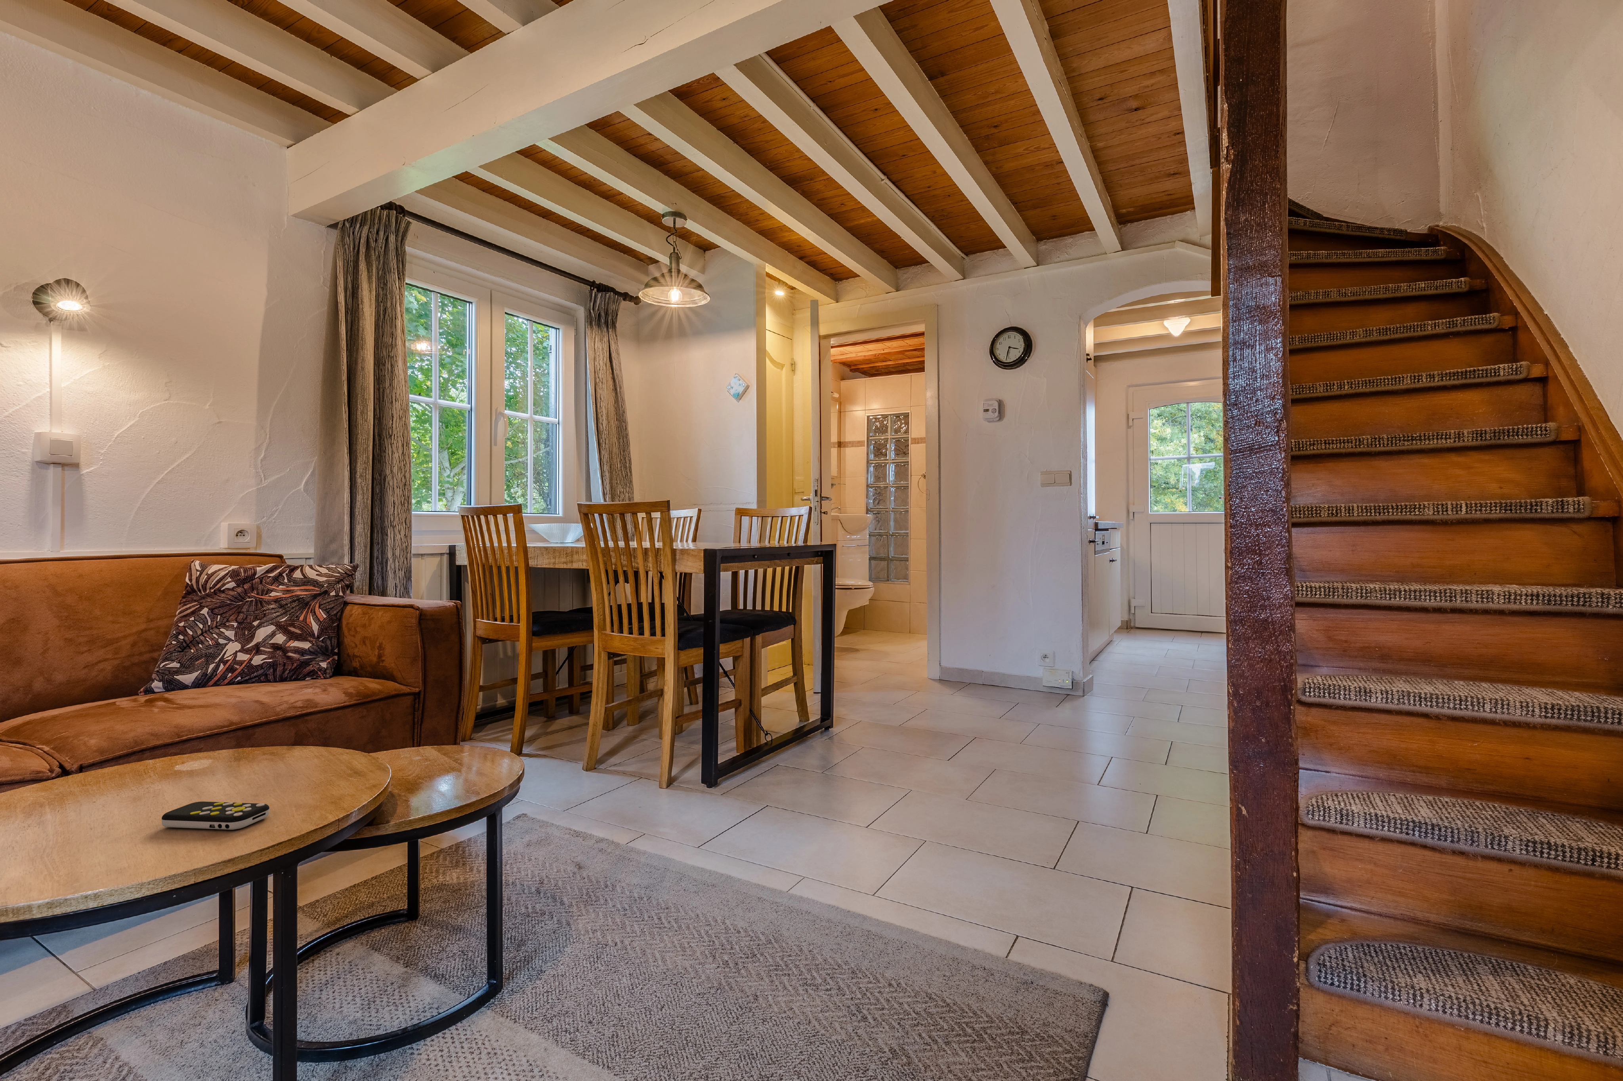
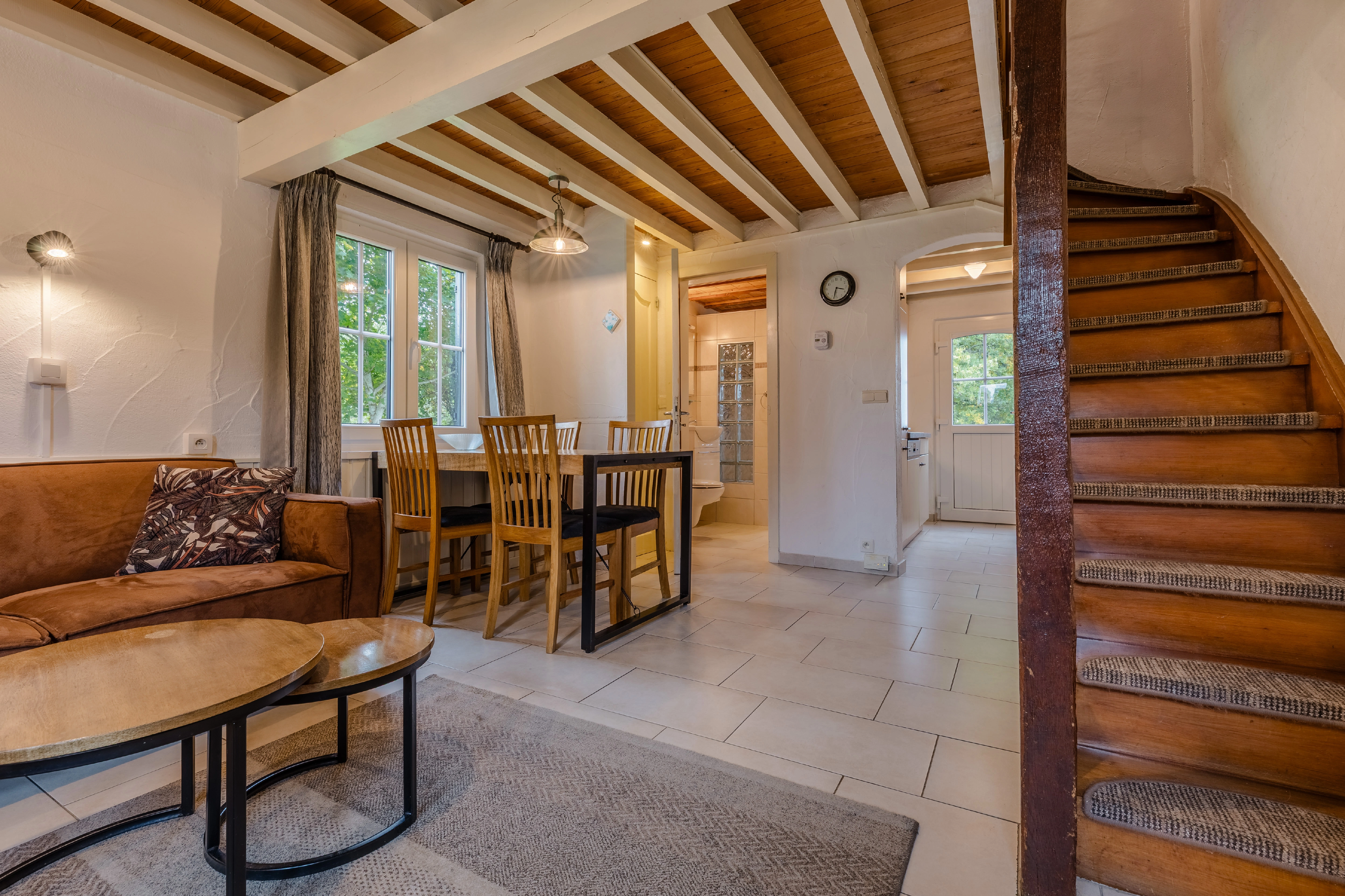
- remote control (216, 814)
